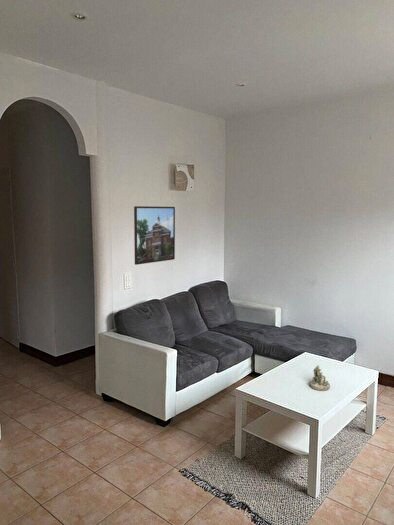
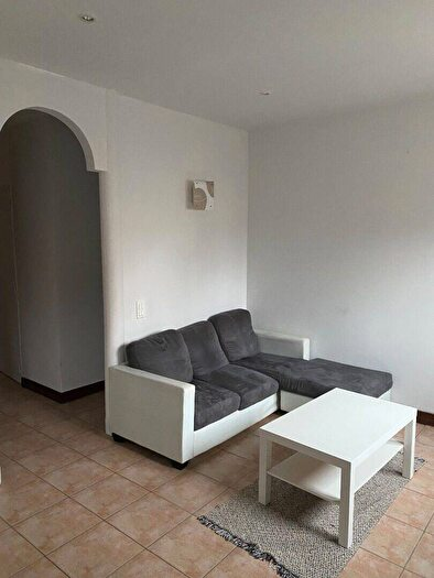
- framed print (155, 234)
- succulent planter (320, 375)
